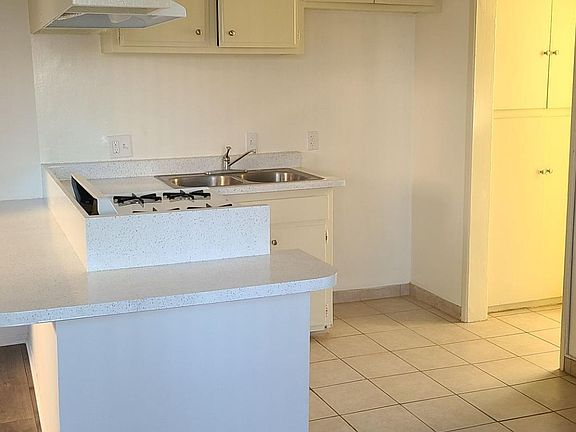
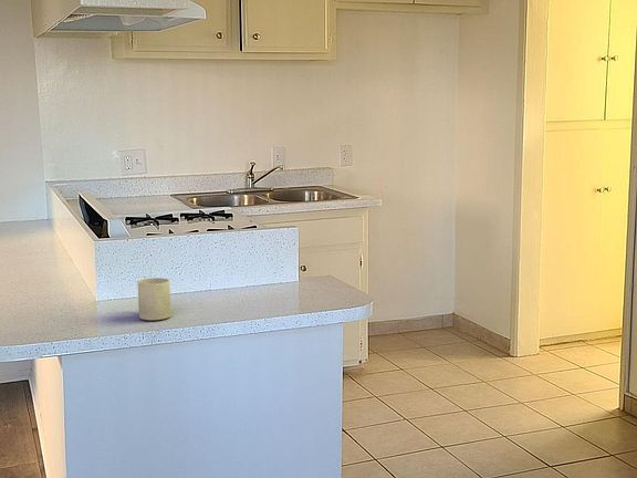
+ mug (150, 298)
